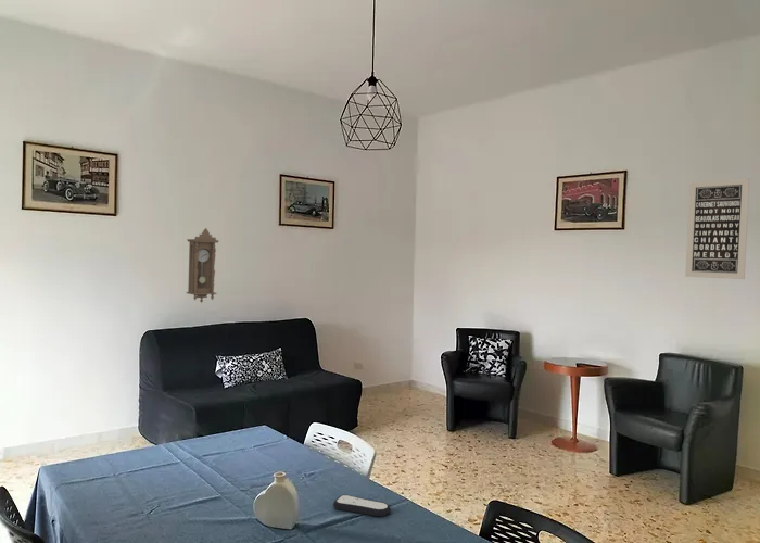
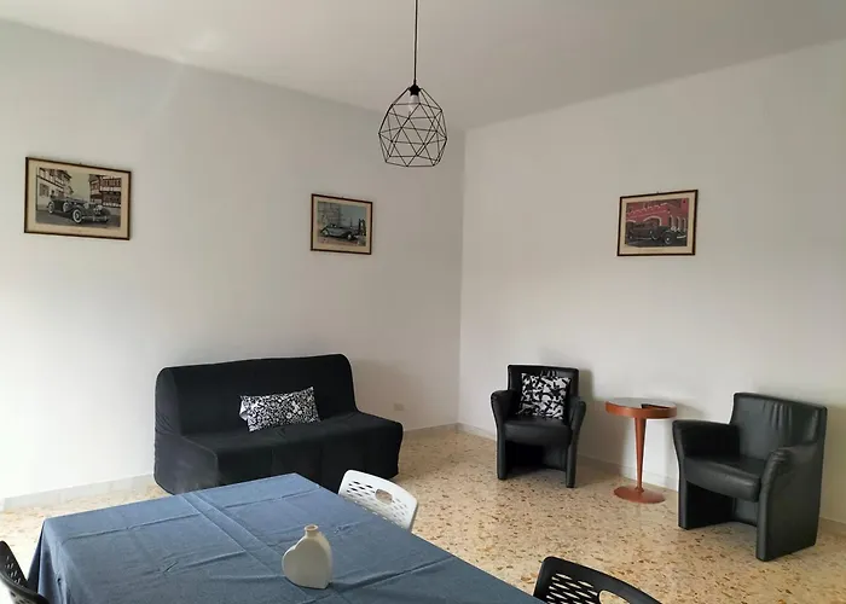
- remote control (362, 505)
- wall art (715, 229)
- pendulum clock (202, 265)
